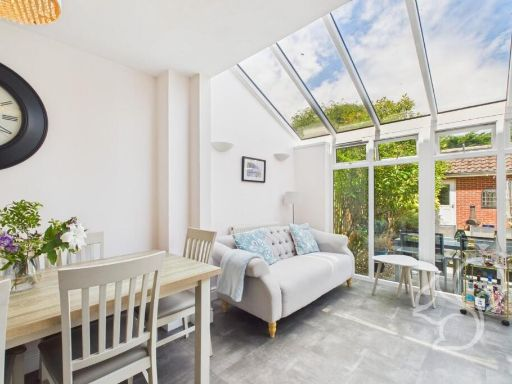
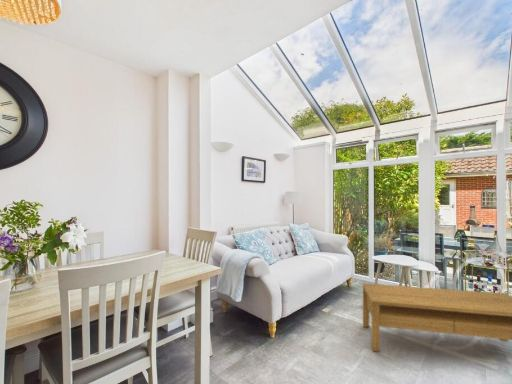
+ coffee table (441, 321)
